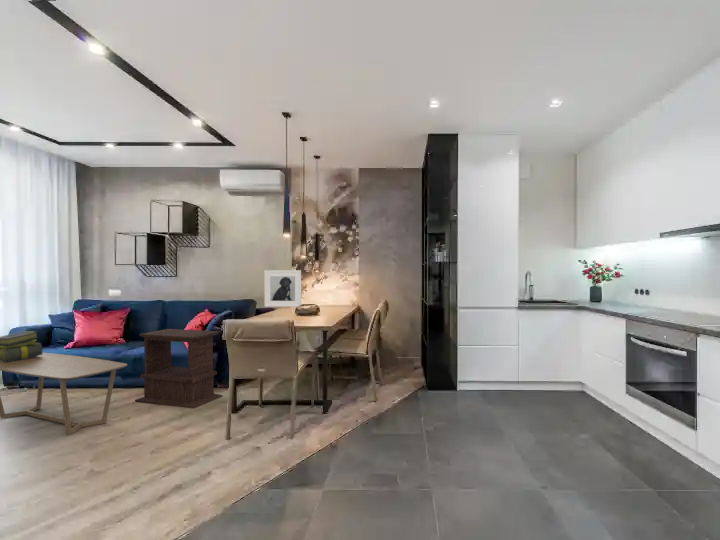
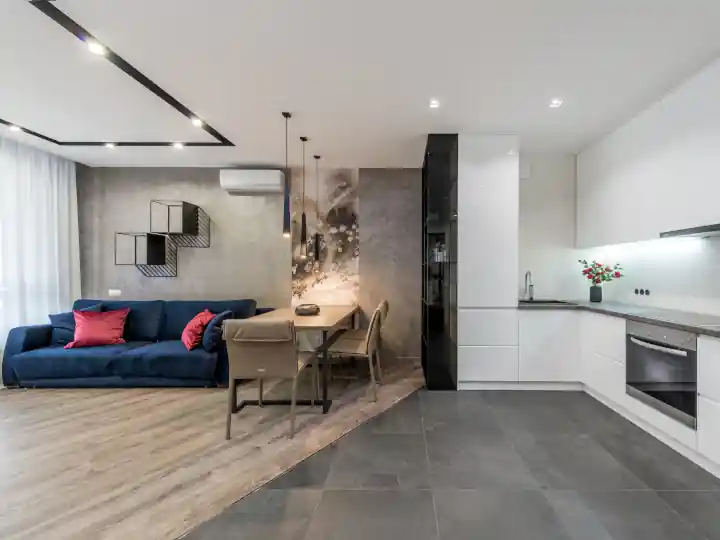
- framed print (282, 288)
- side table (179, 367)
- stack of books (17, 345)
- coffee table (60, 388)
